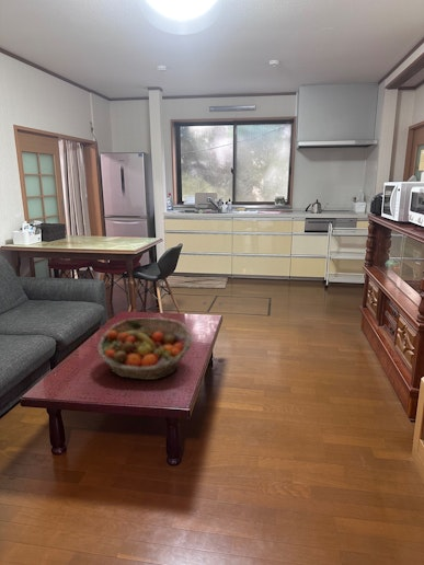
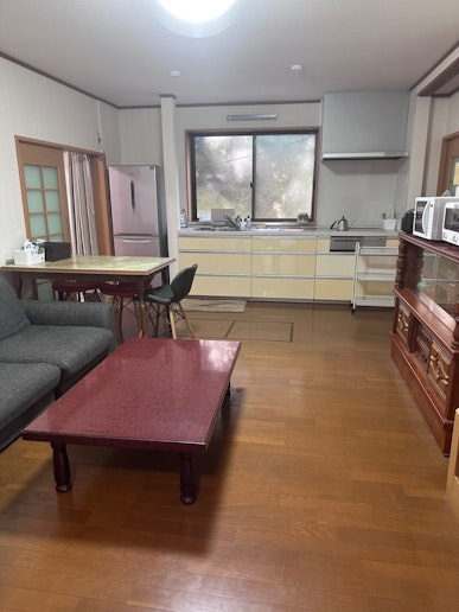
- fruit basket (145, 347)
